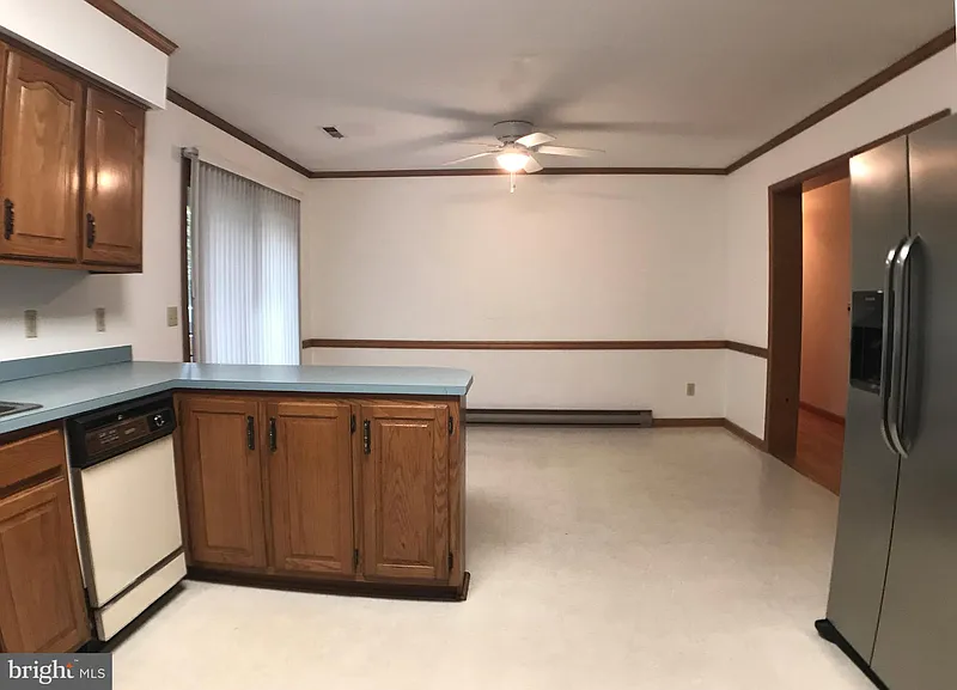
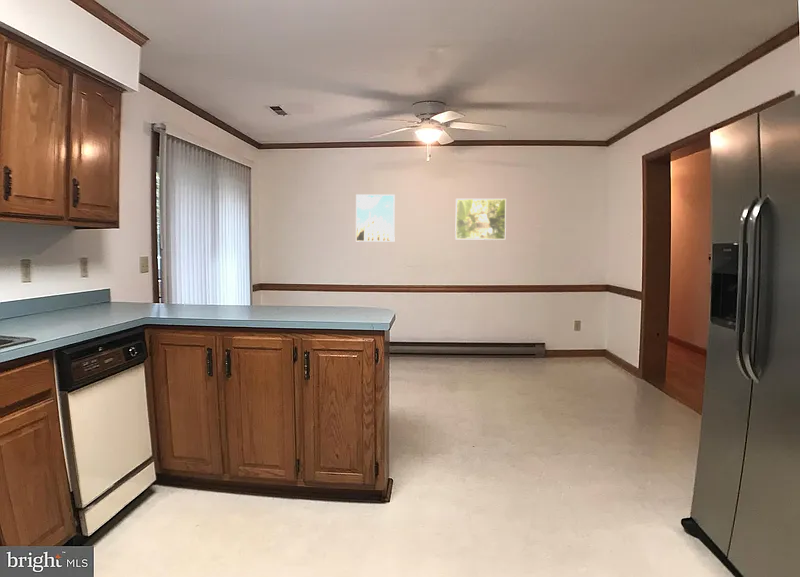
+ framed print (480, 219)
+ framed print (375, 218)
